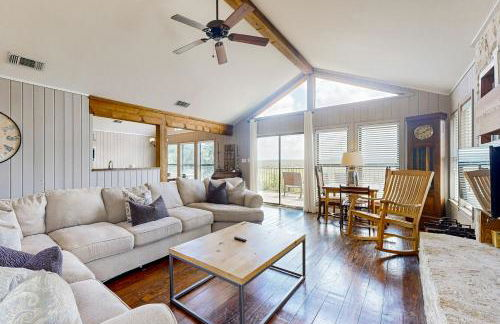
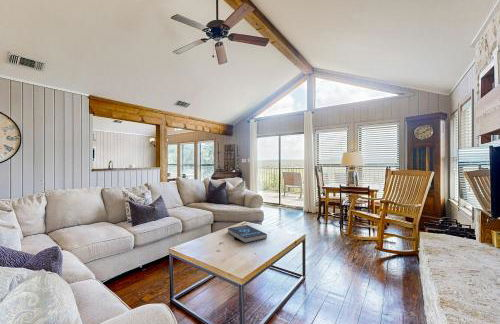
+ book (246, 233)
